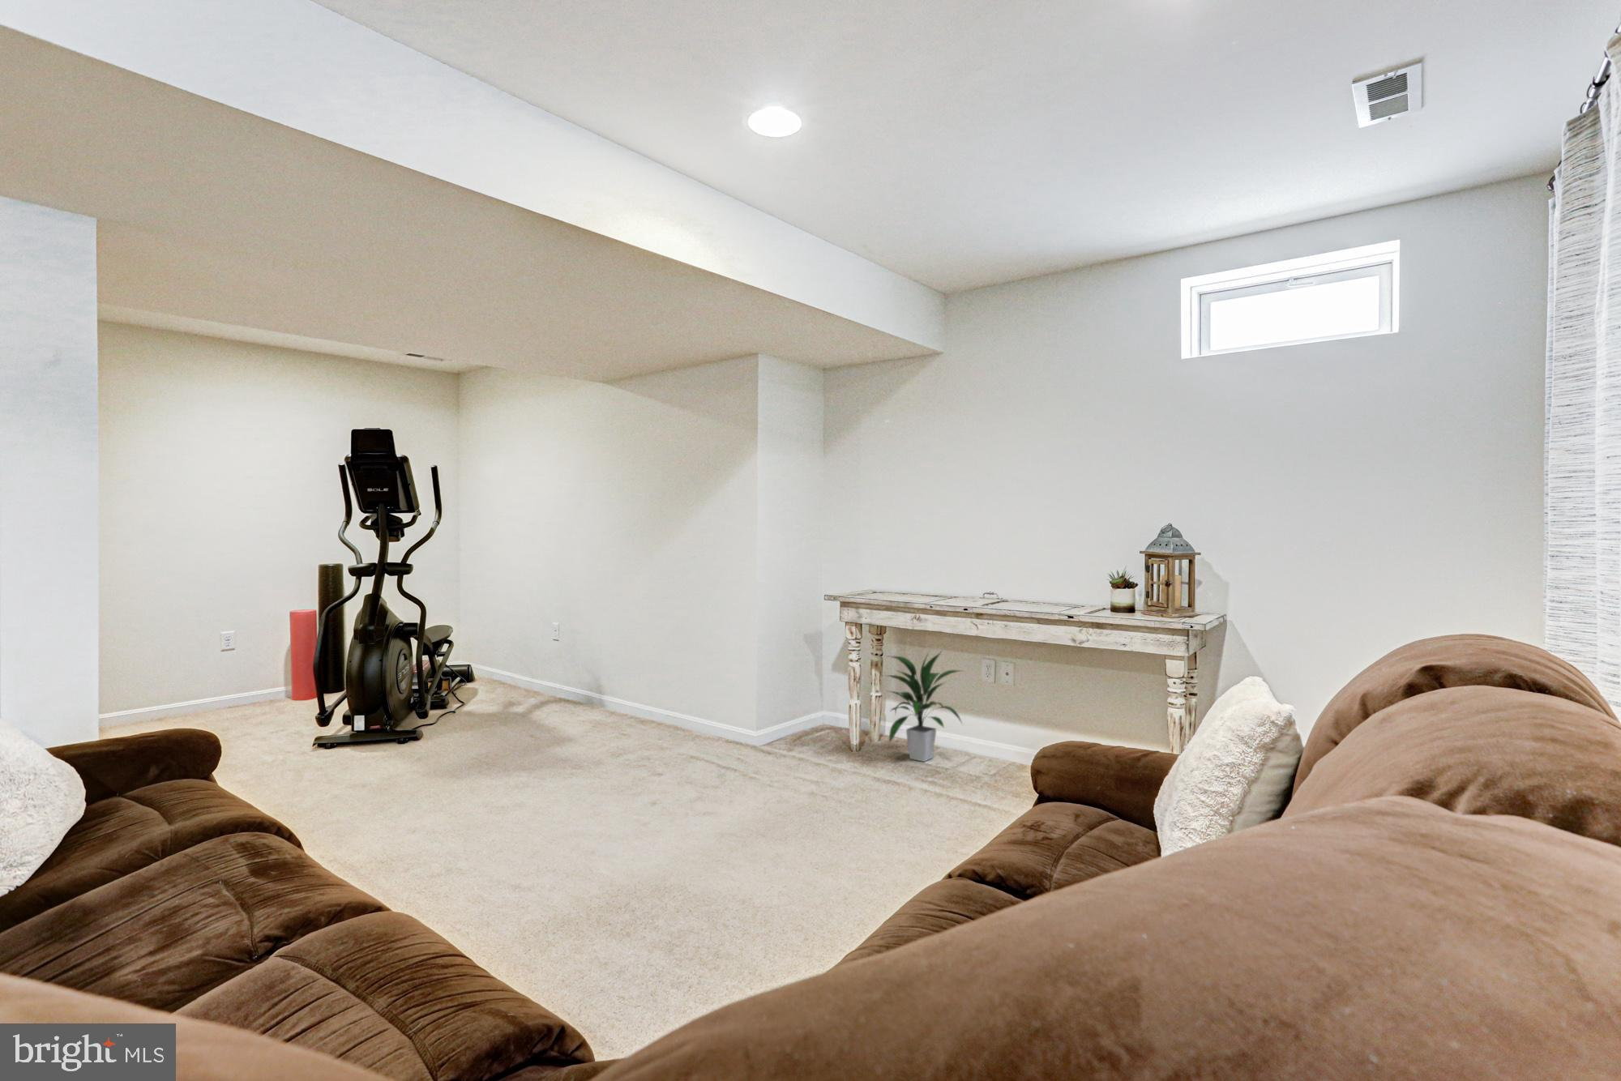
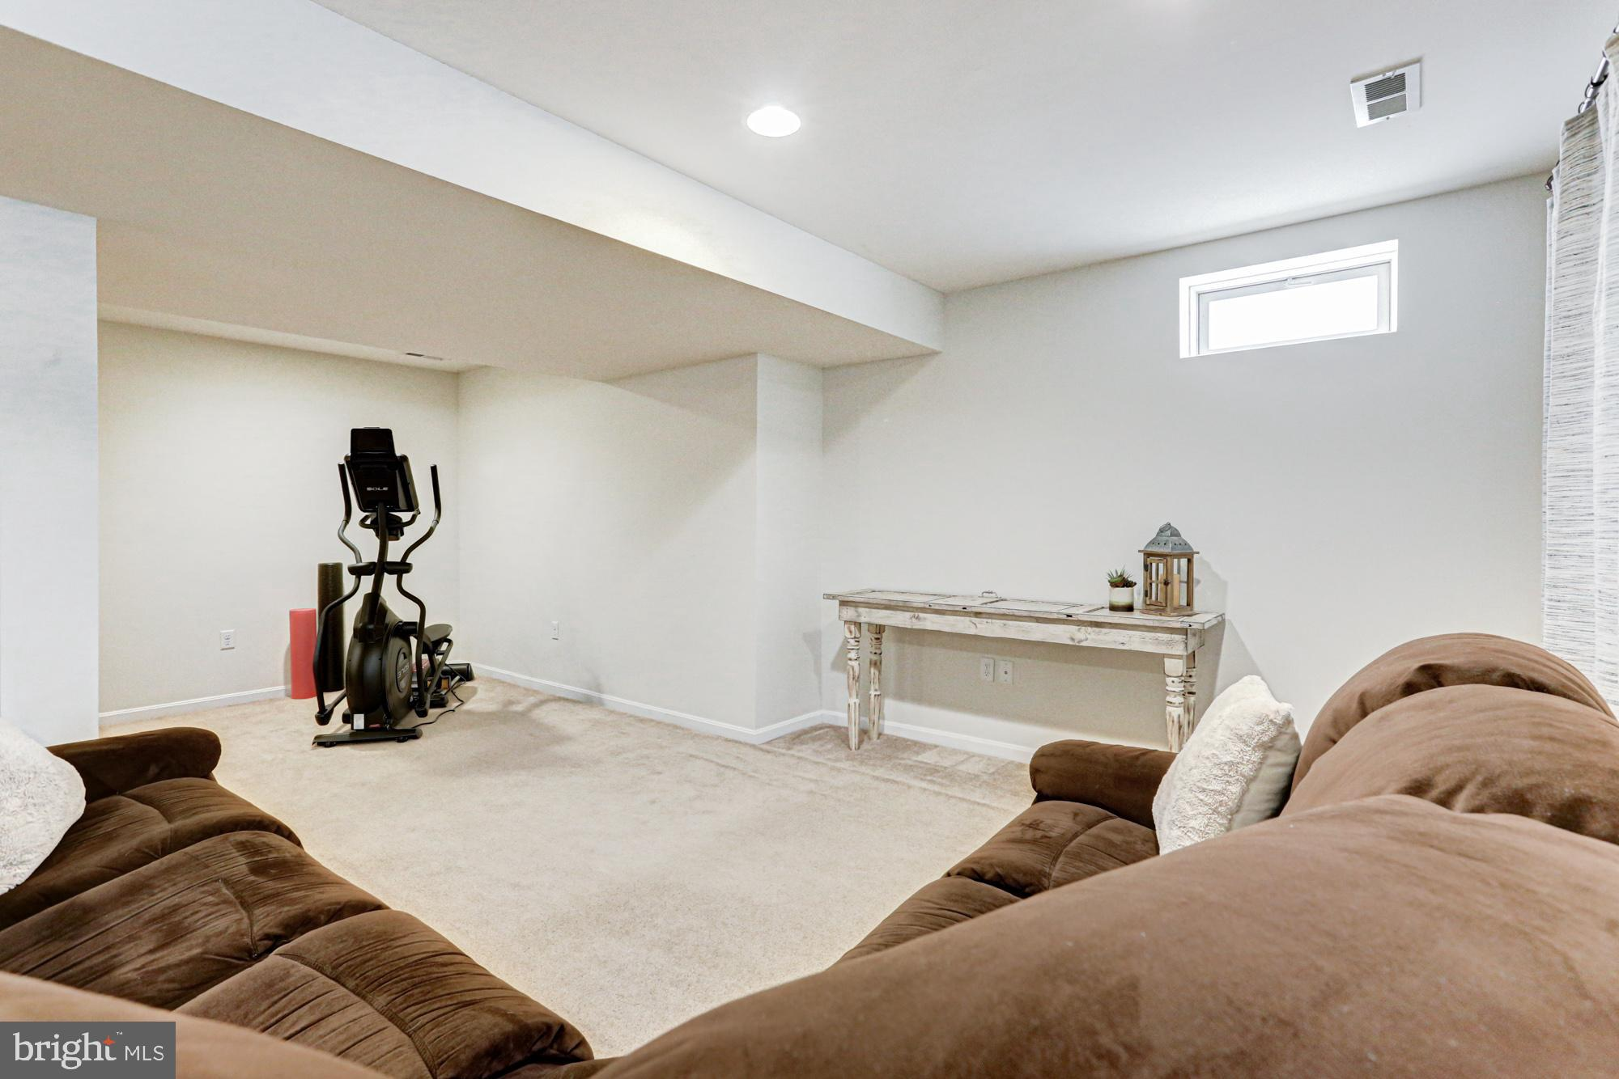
- indoor plant (917, 702)
